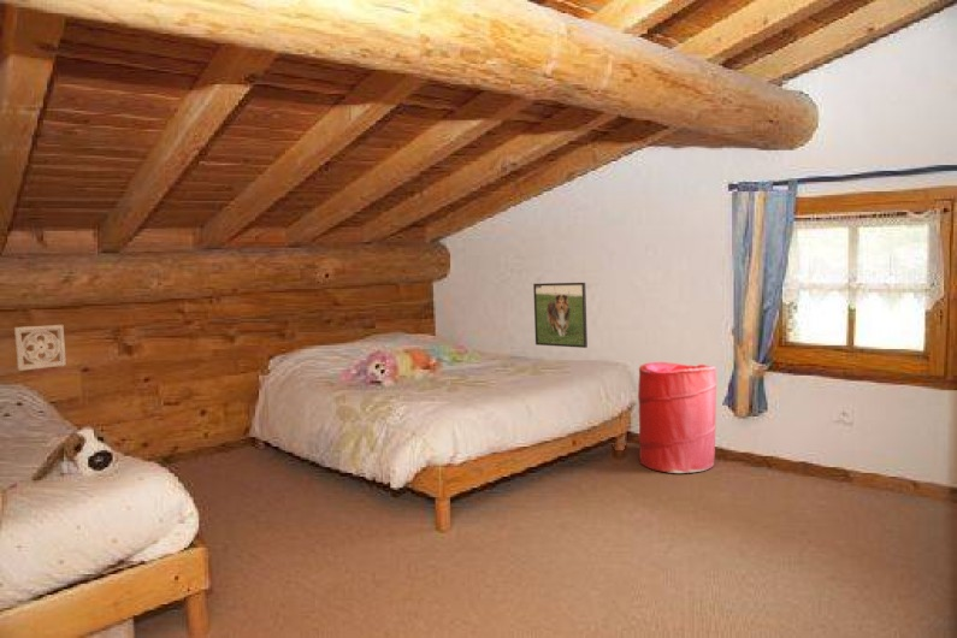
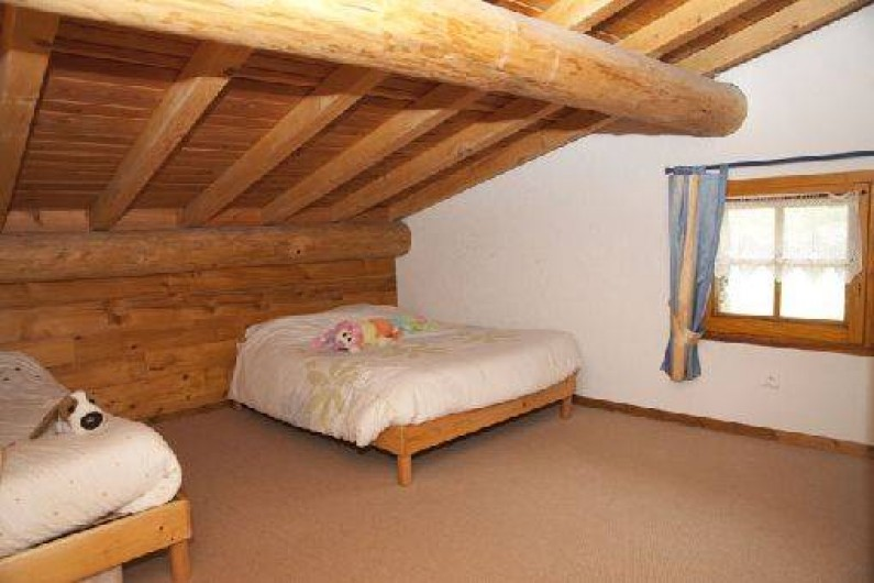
- laundry hamper (677, 413)
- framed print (559, 314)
- wall ornament (40, 348)
